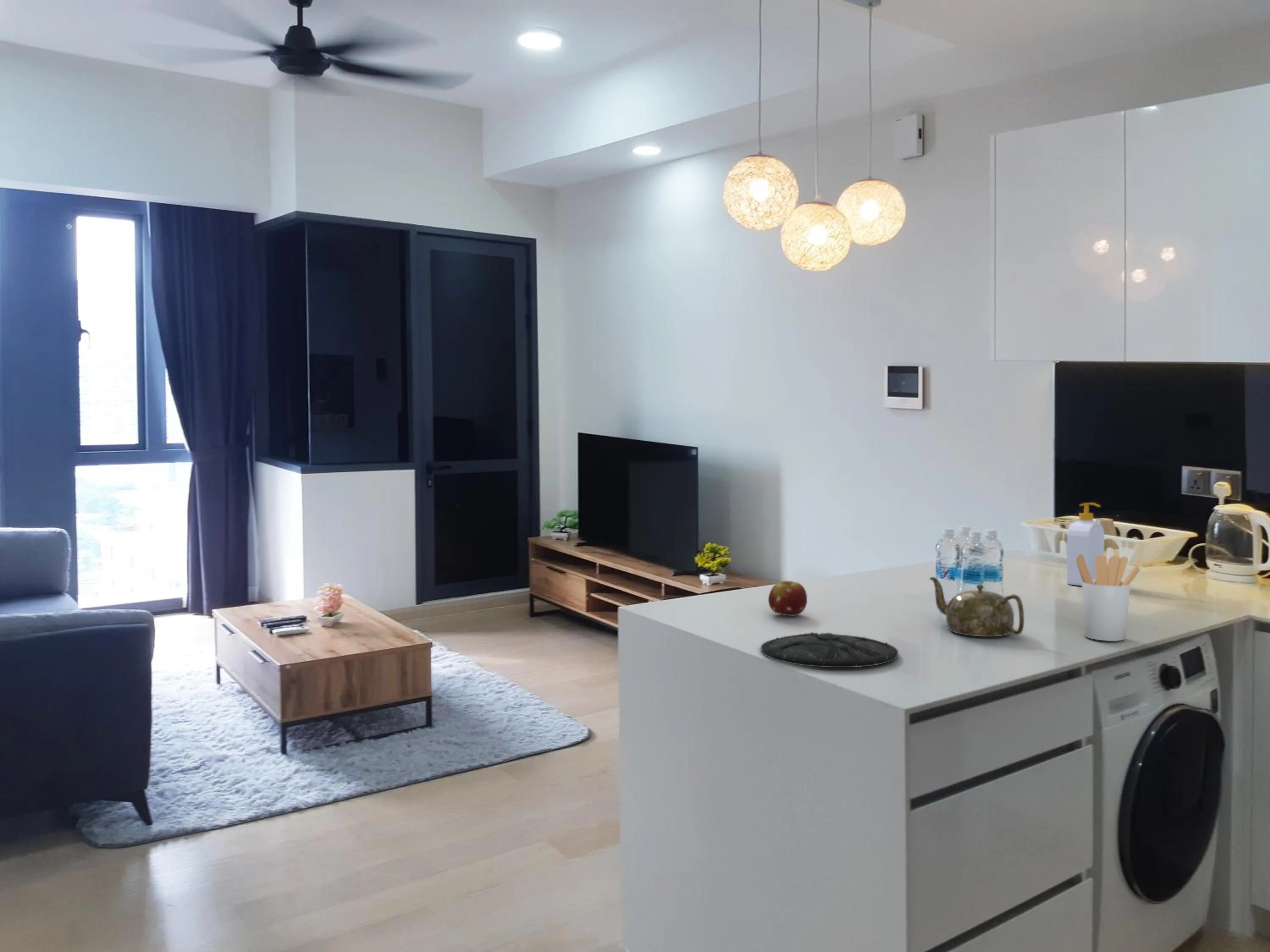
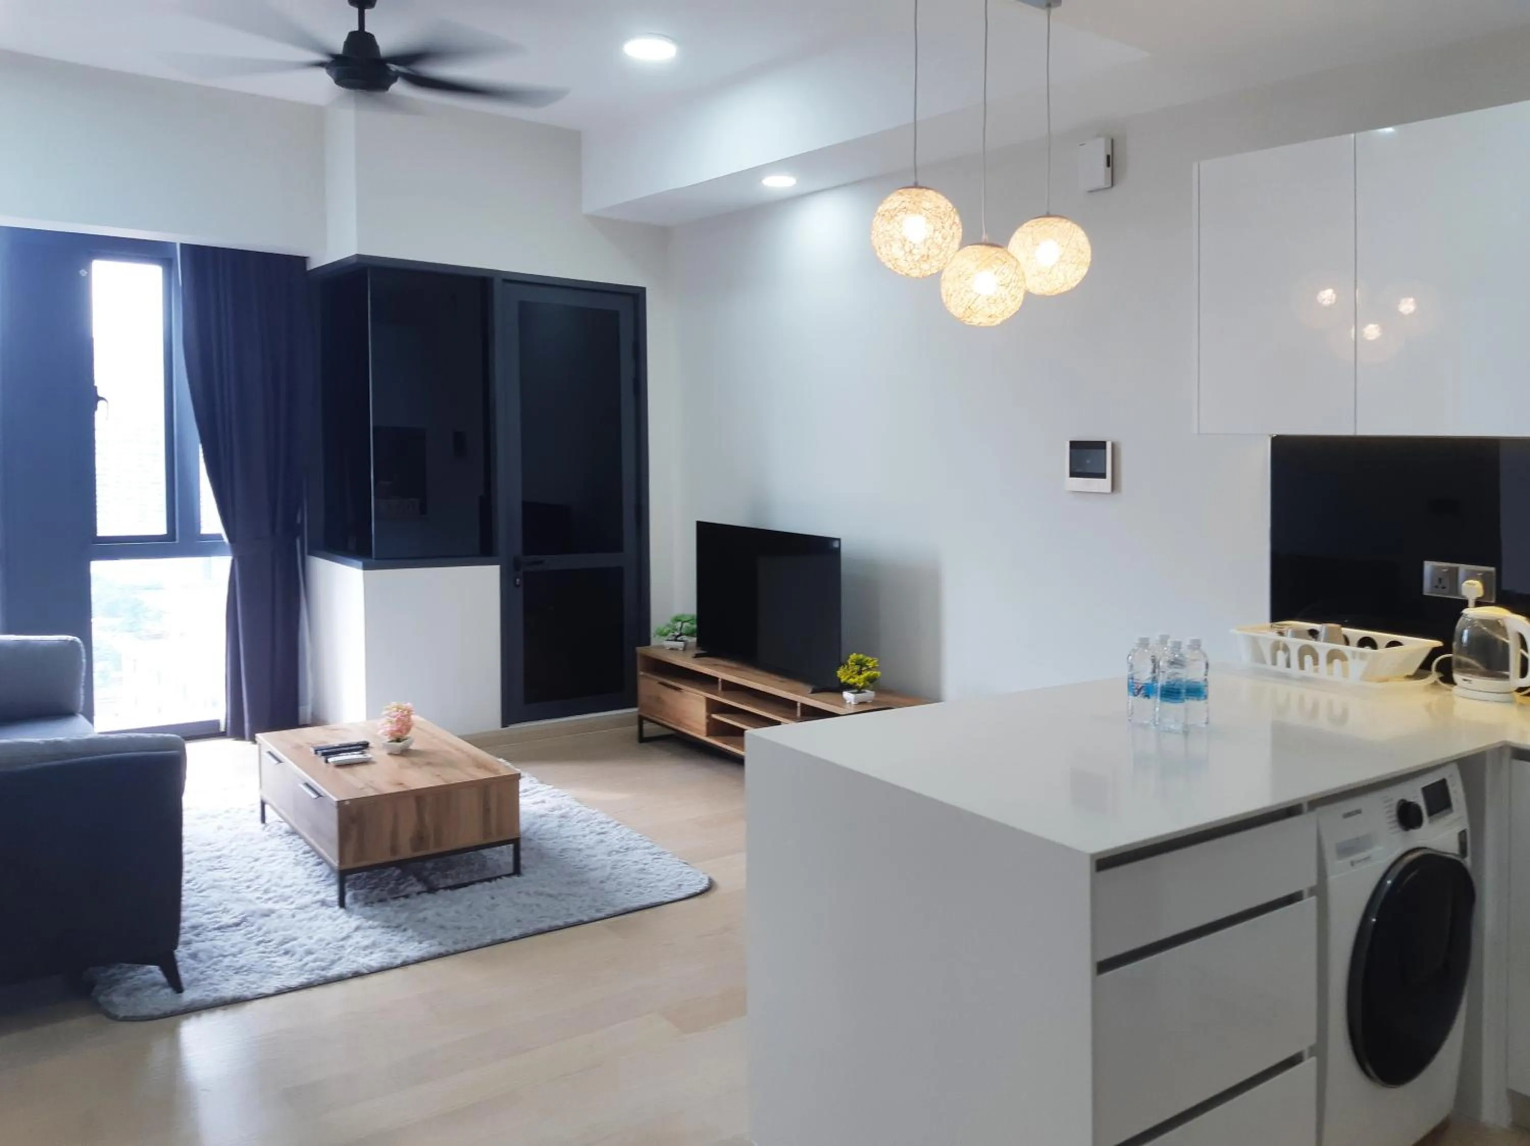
- fruit (787, 598)
- soap bottle (1087, 544)
- utensil holder (1107, 595)
- teapot (975, 606)
- plate (828, 642)
